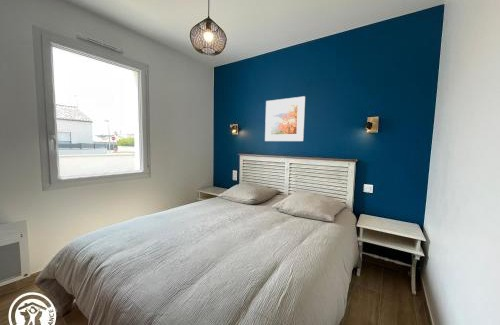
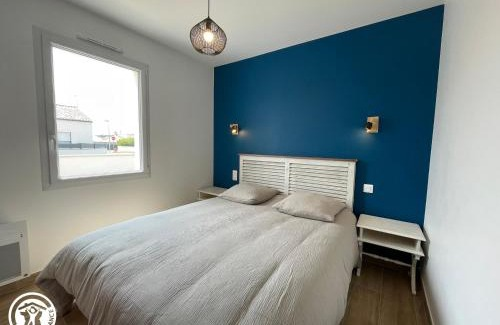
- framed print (283, 120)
